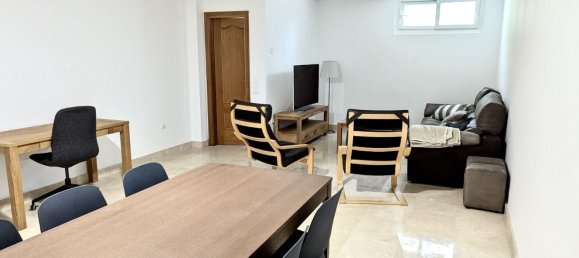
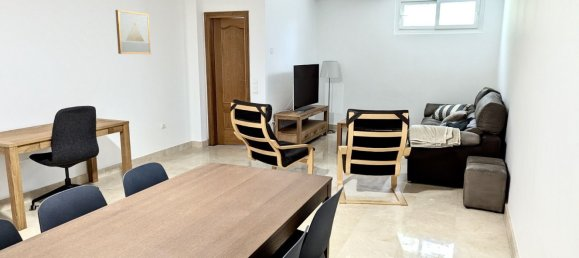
+ wall art (134, 33)
